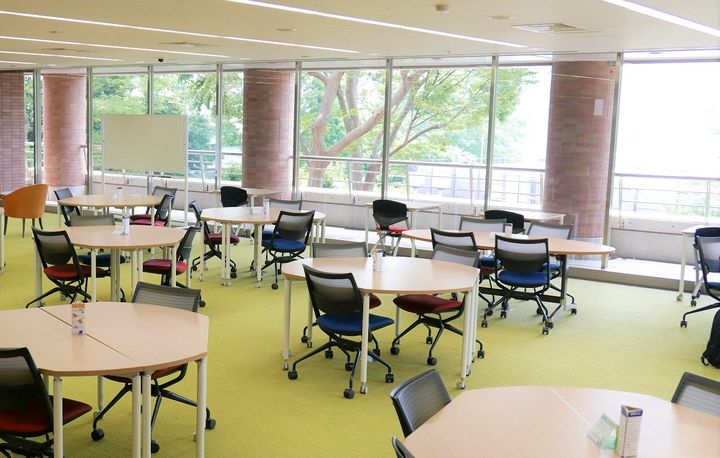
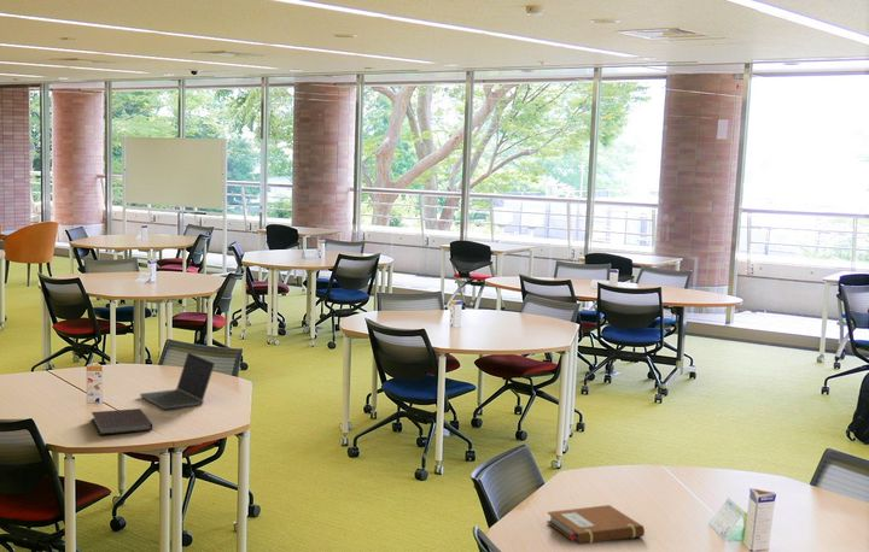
+ notebook (593, 524)
+ laptop computer (179, 381)
+ notebook (121, 421)
